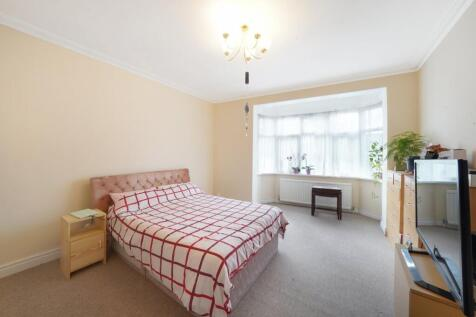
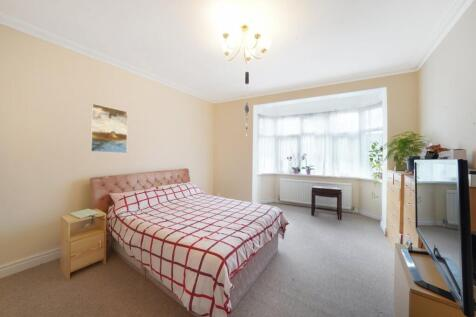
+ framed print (110, 130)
